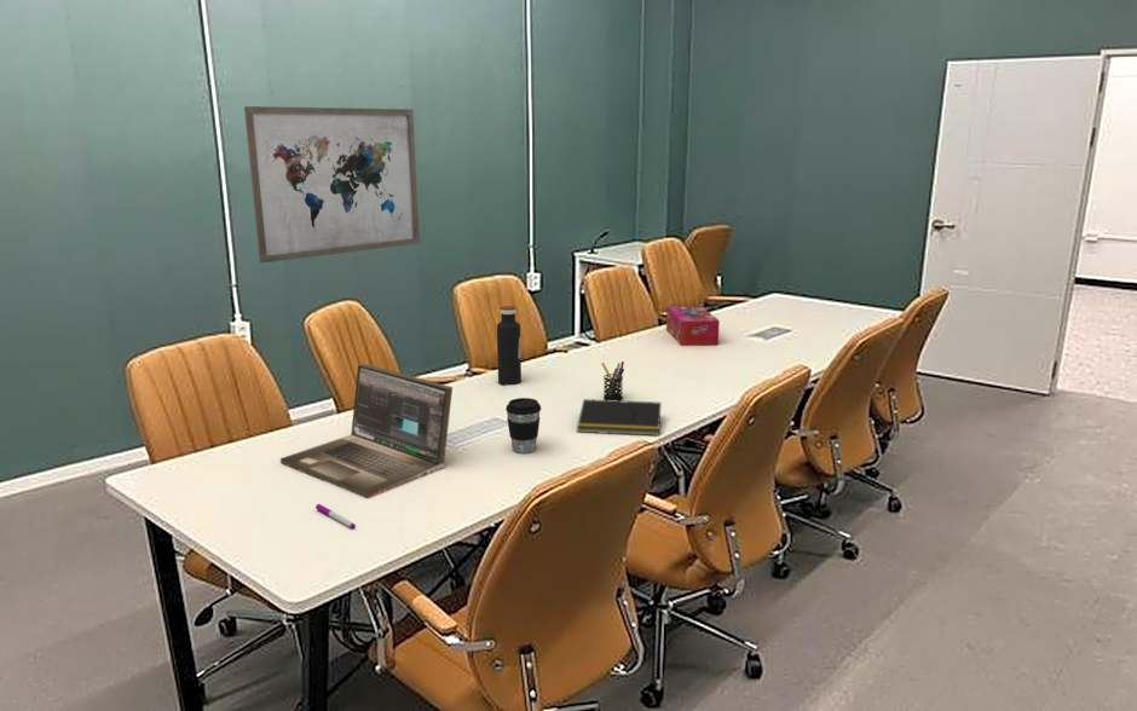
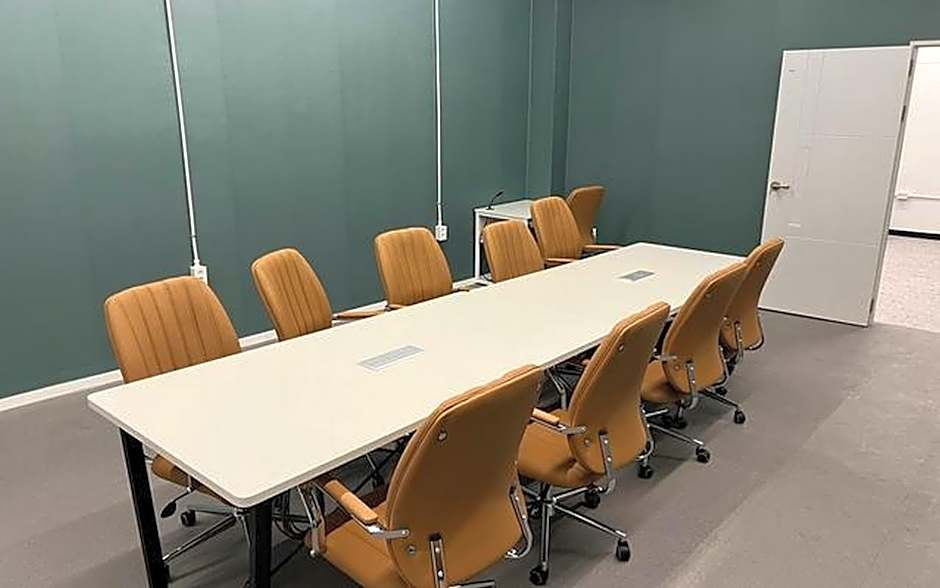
- coffee cup (524, 426)
- tissue box (691, 324)
- notepad (619, 416)
- pen (335, 515)
- wall art (340, 181)
- pen holder (614, 378)
- laptop (365, 424)
- water bottle (508, 345)
